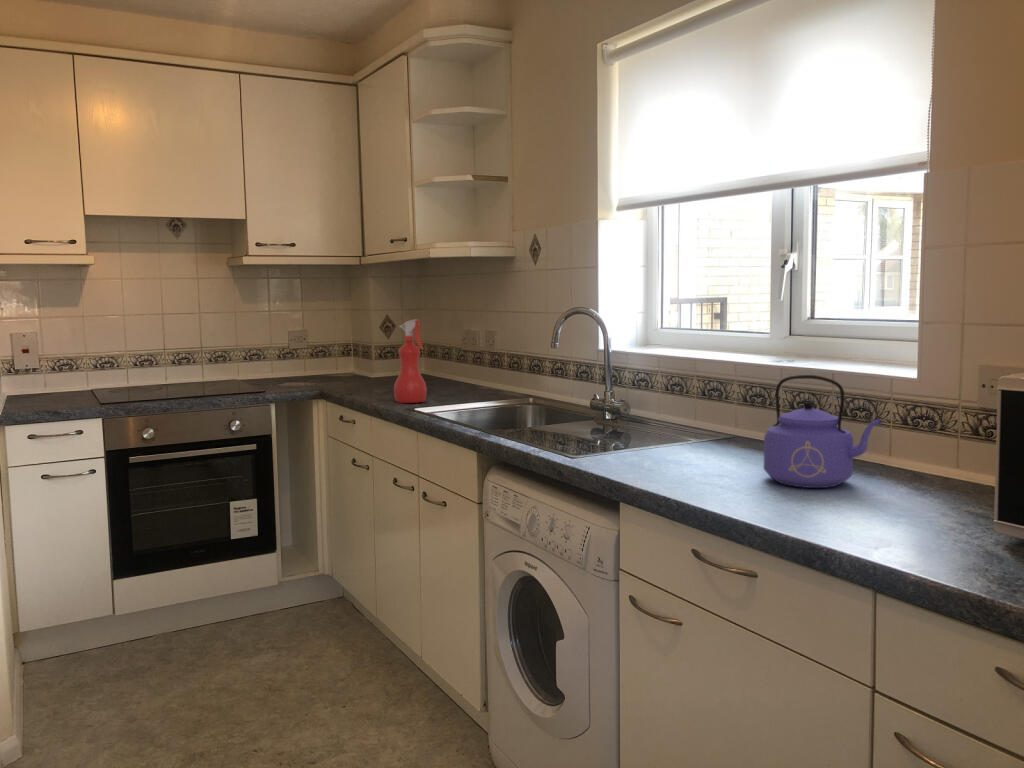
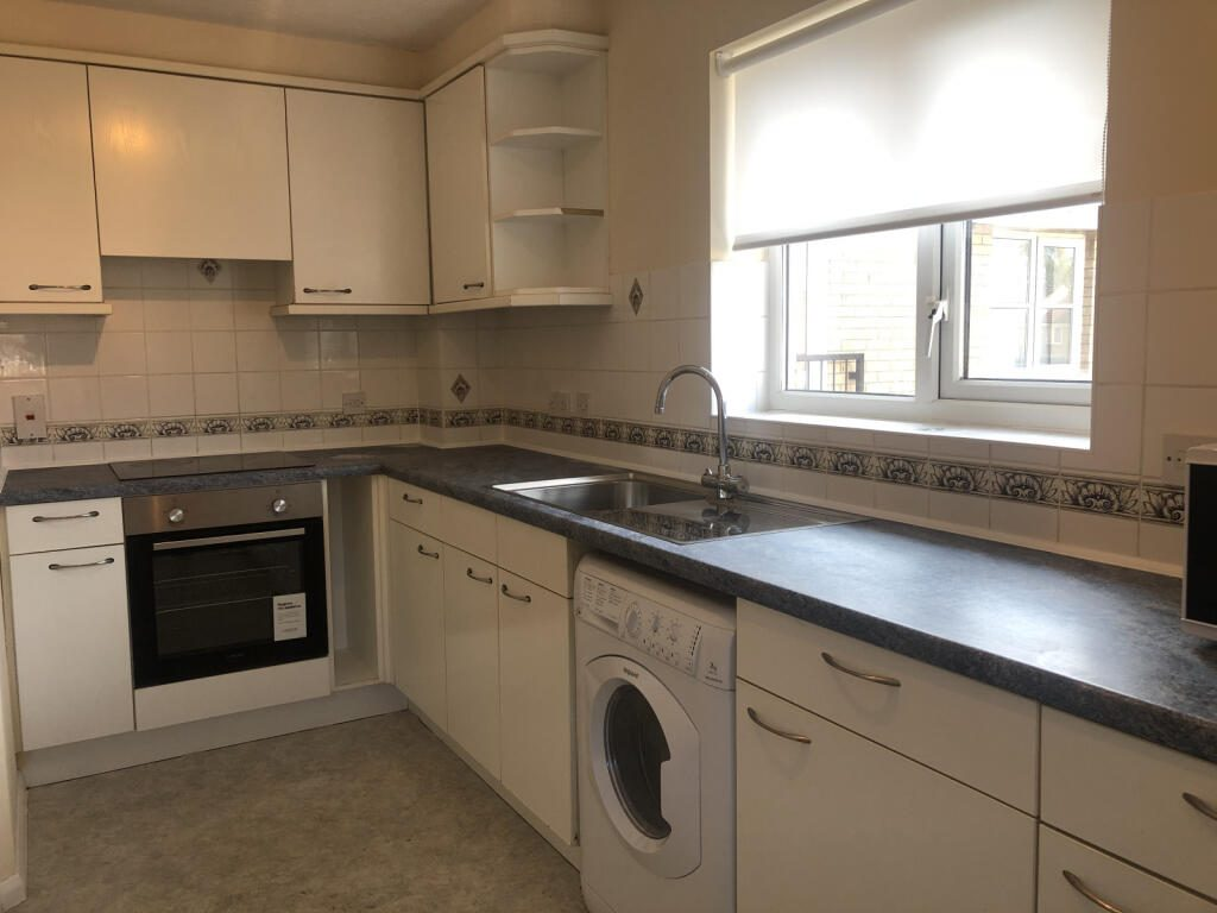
- kettle (821, 430)
- spray bottle (411, 360)
